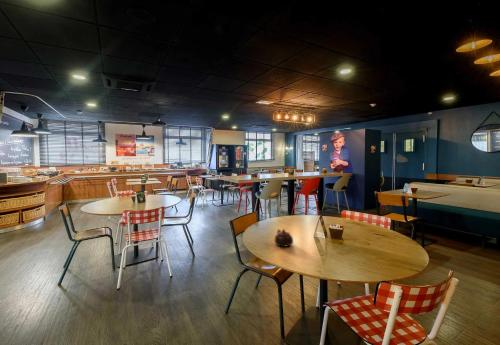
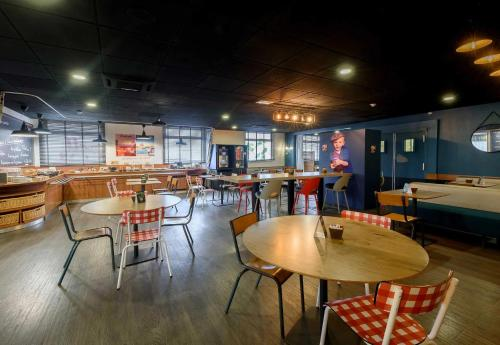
- teapot (283, 236)
